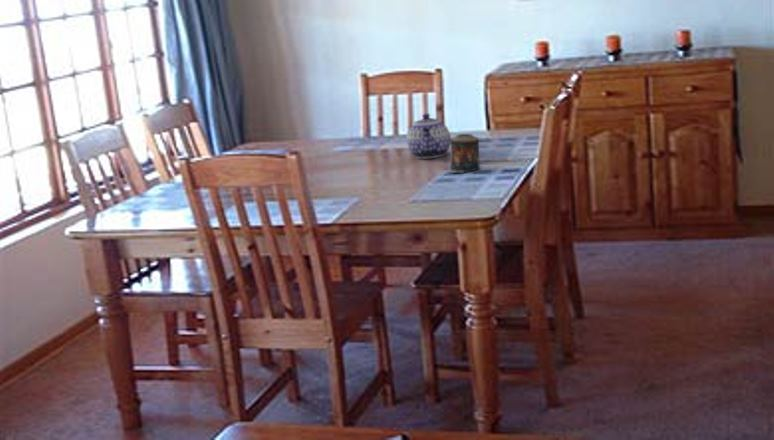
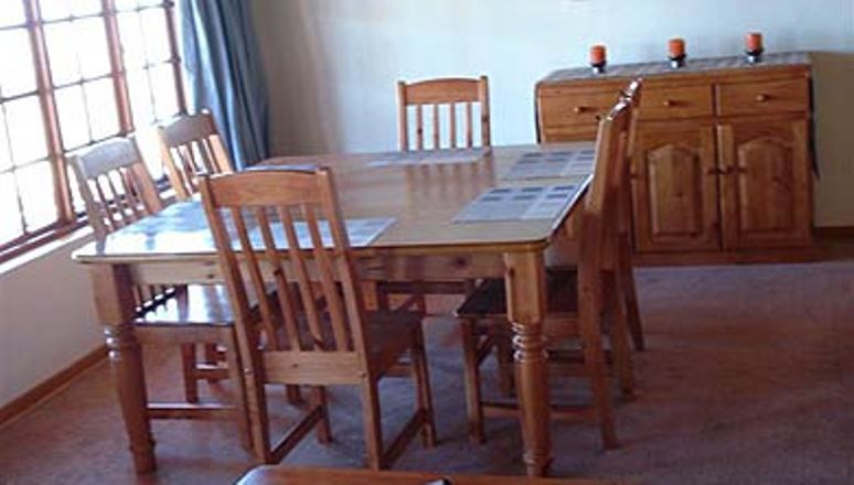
- candle (460, 152)
- teapot (428, 135)
